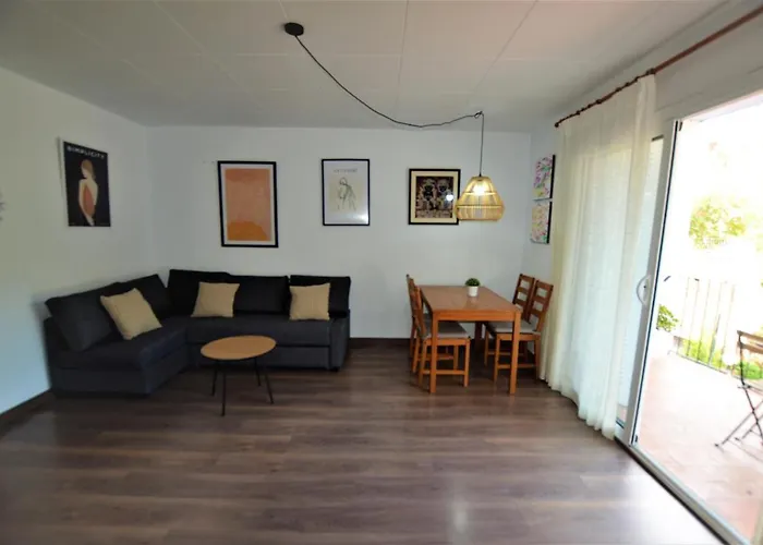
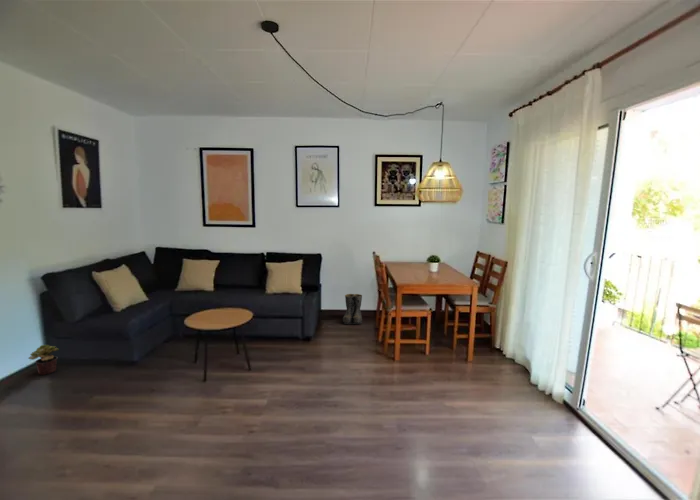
+ potted plant (43, 358)
+ boots (352, 308)
